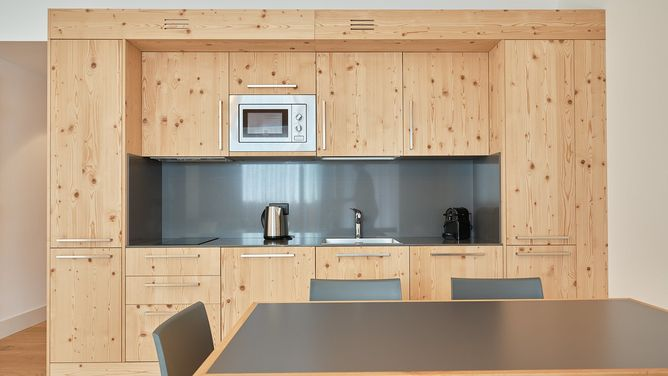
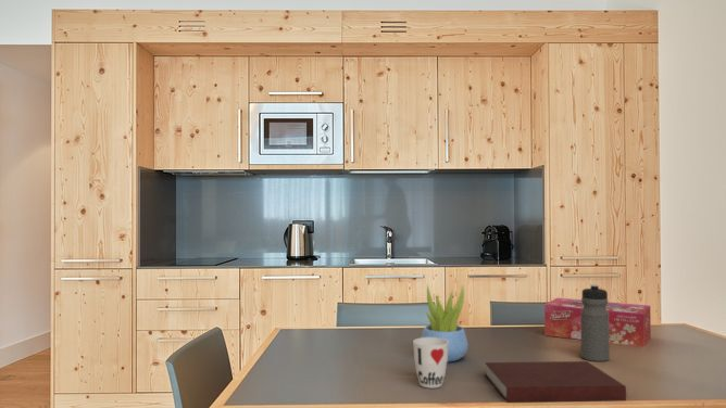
+ cup (430, 362)
+ tissue box (609, 320)
+ succulent plant (445, 321)
+ notebook (550, 380)
+ water bottle (594, 321)
